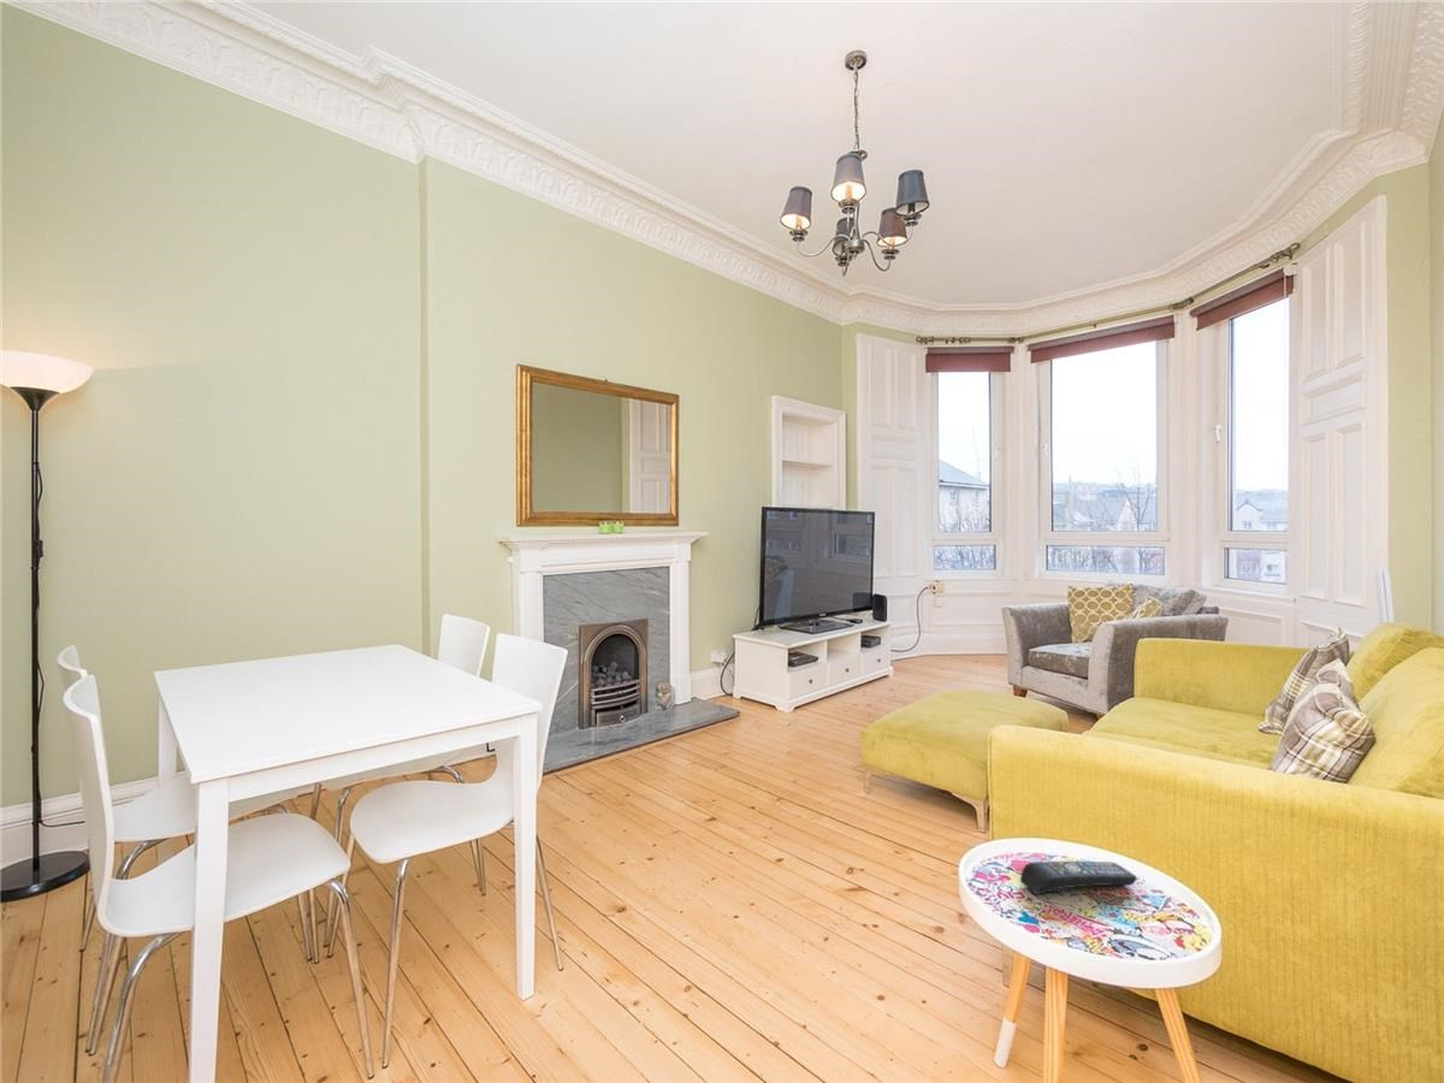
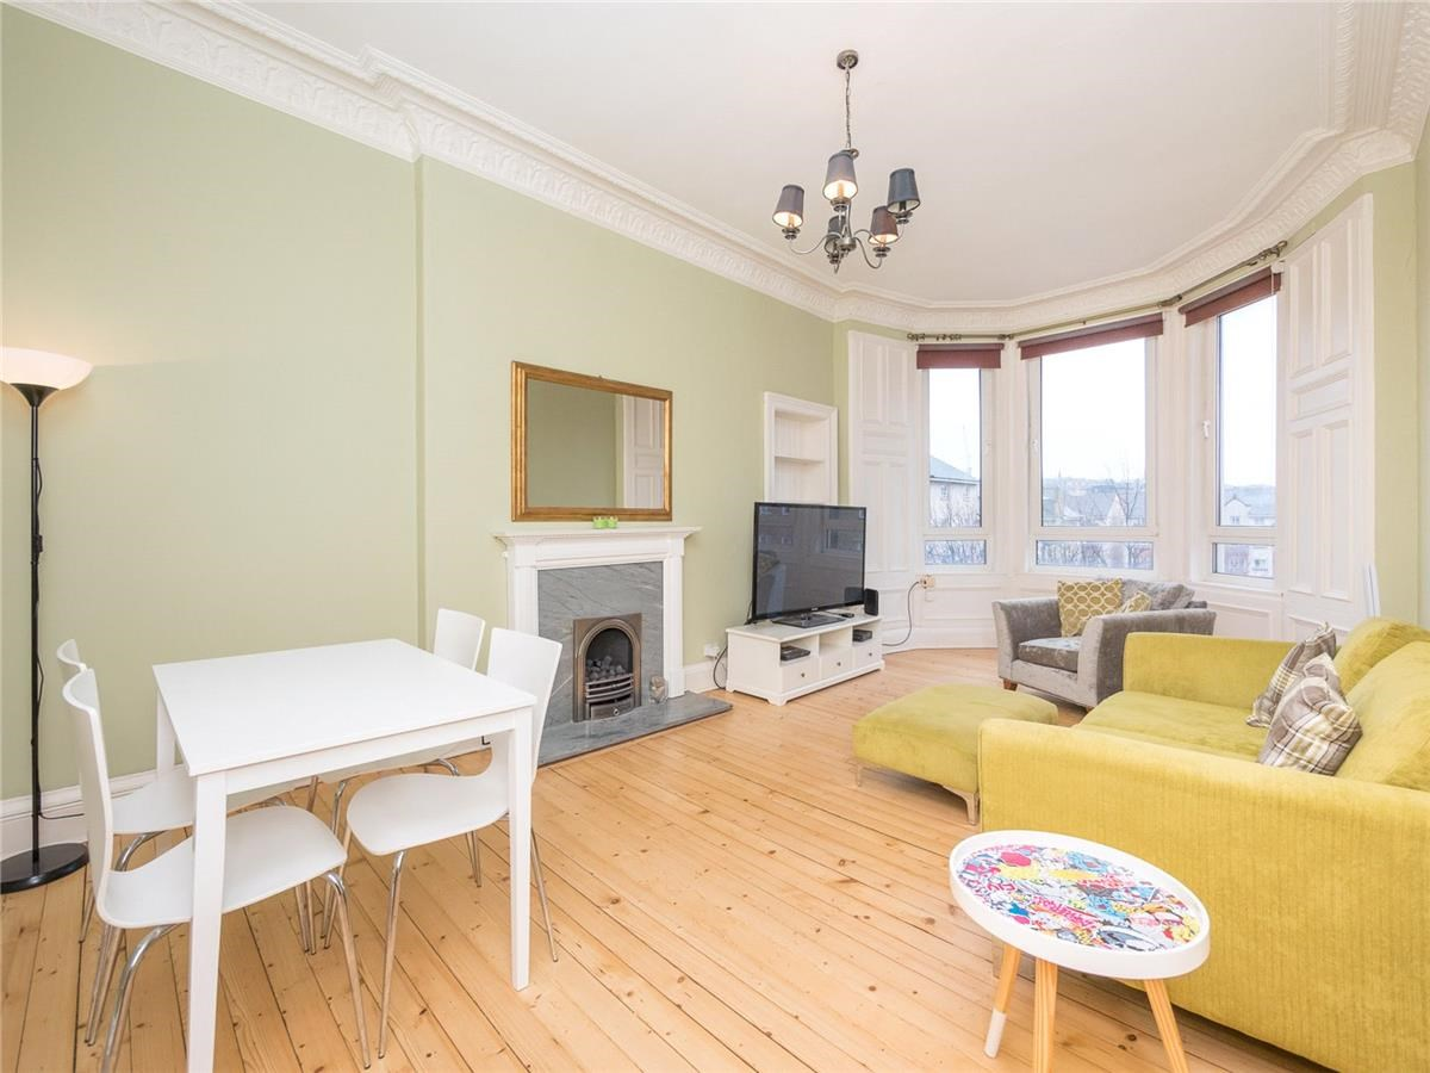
- remote control (1077, 875)
